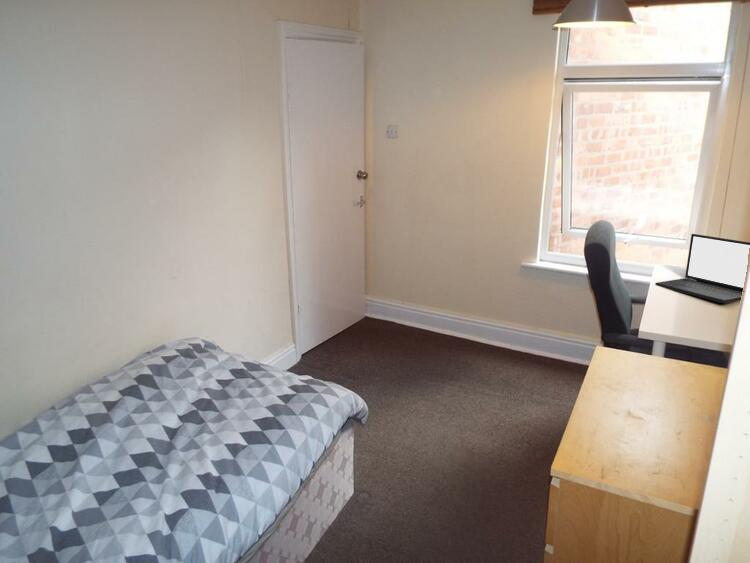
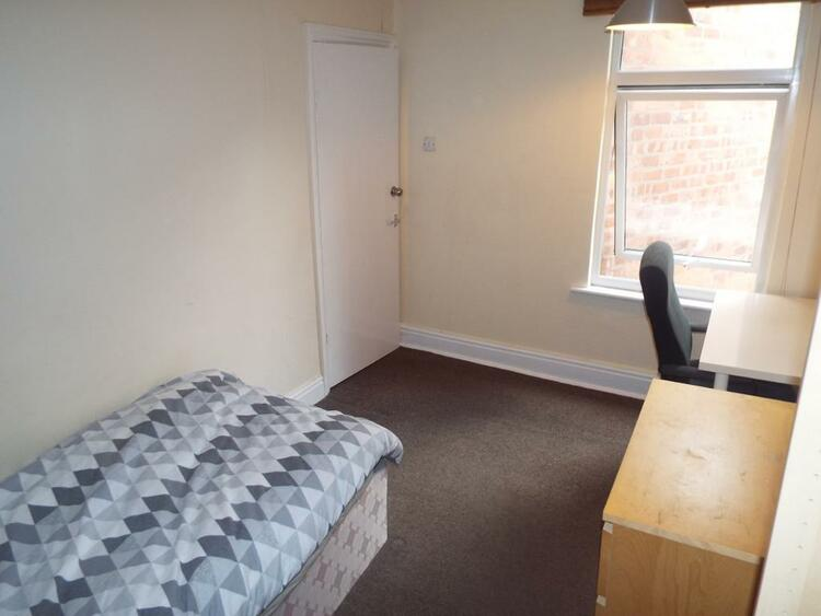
- laptop (707, 266)
